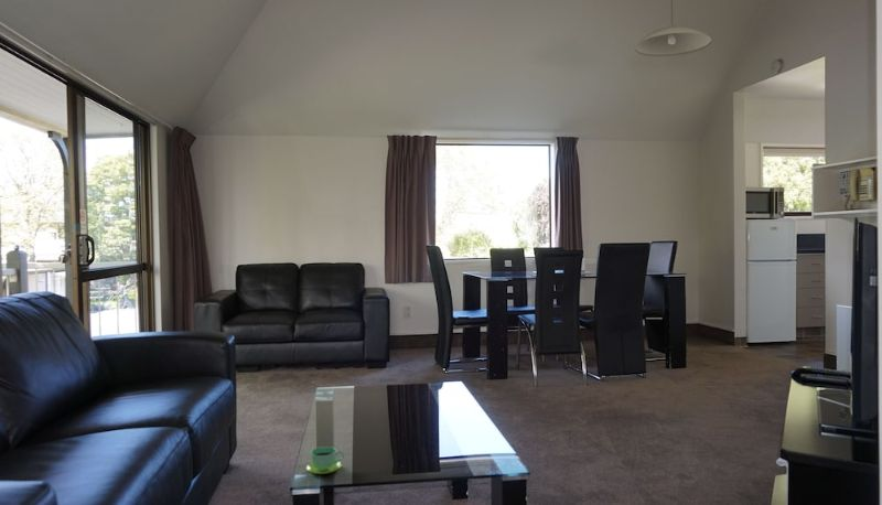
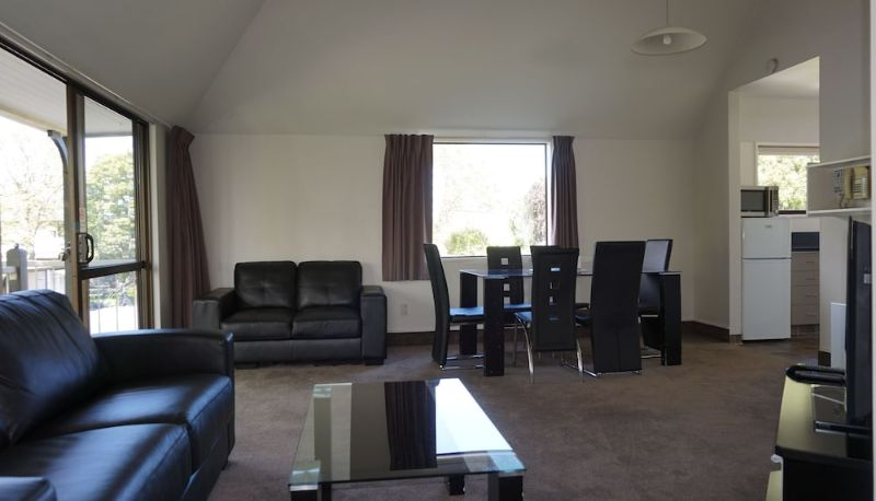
- cup (324, 460)
